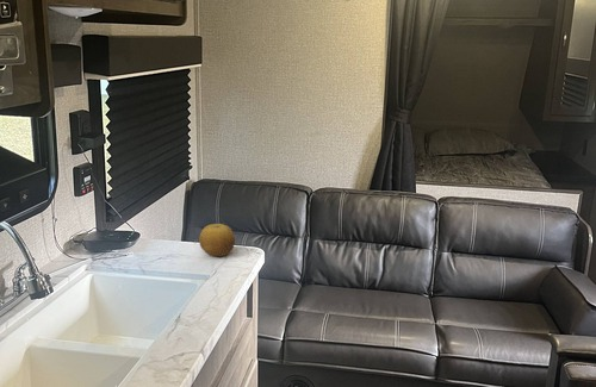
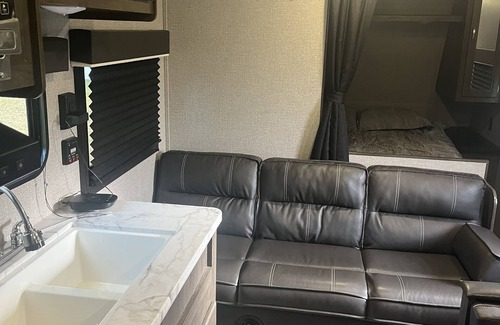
- fruit (217, 239)
